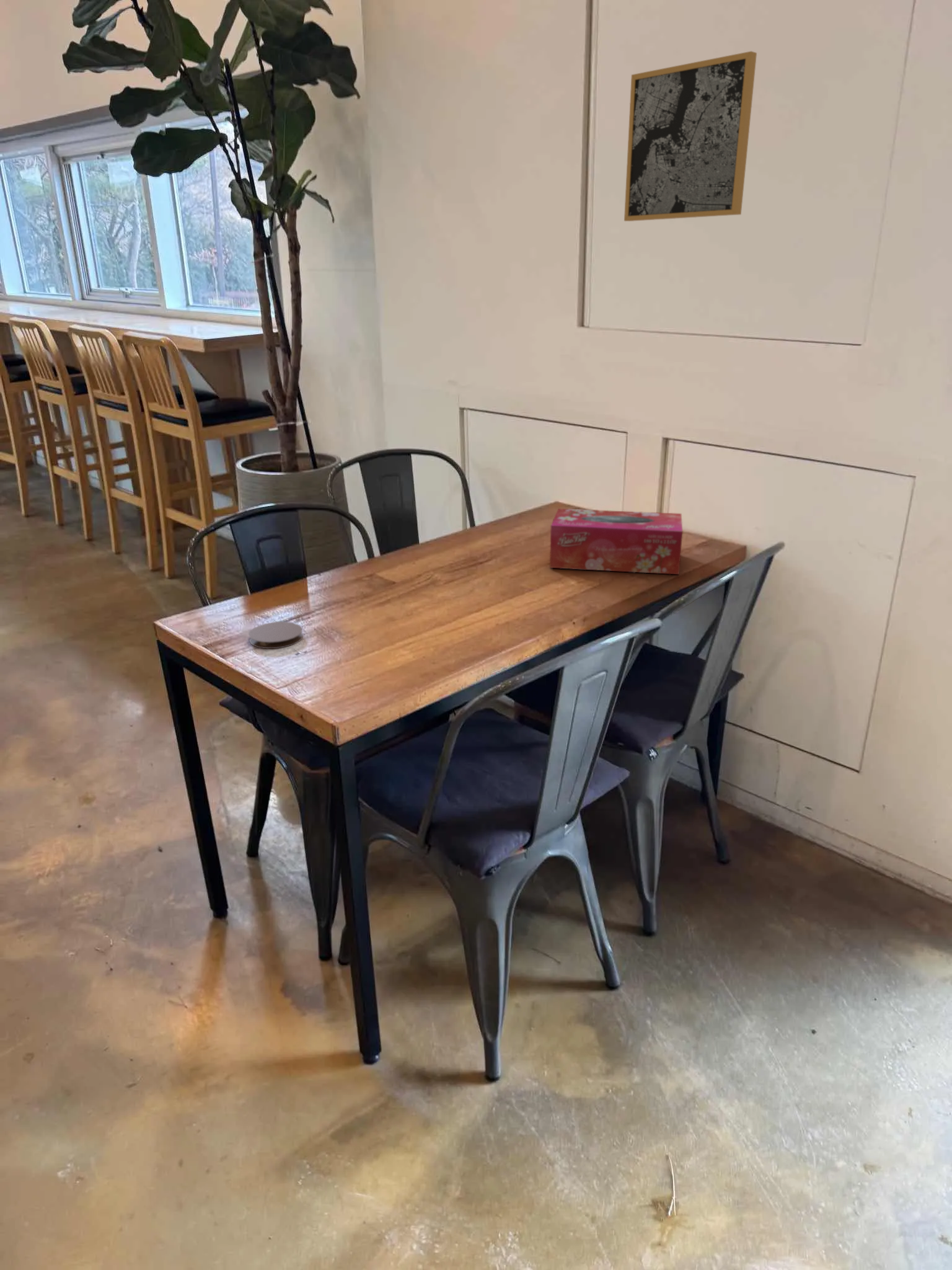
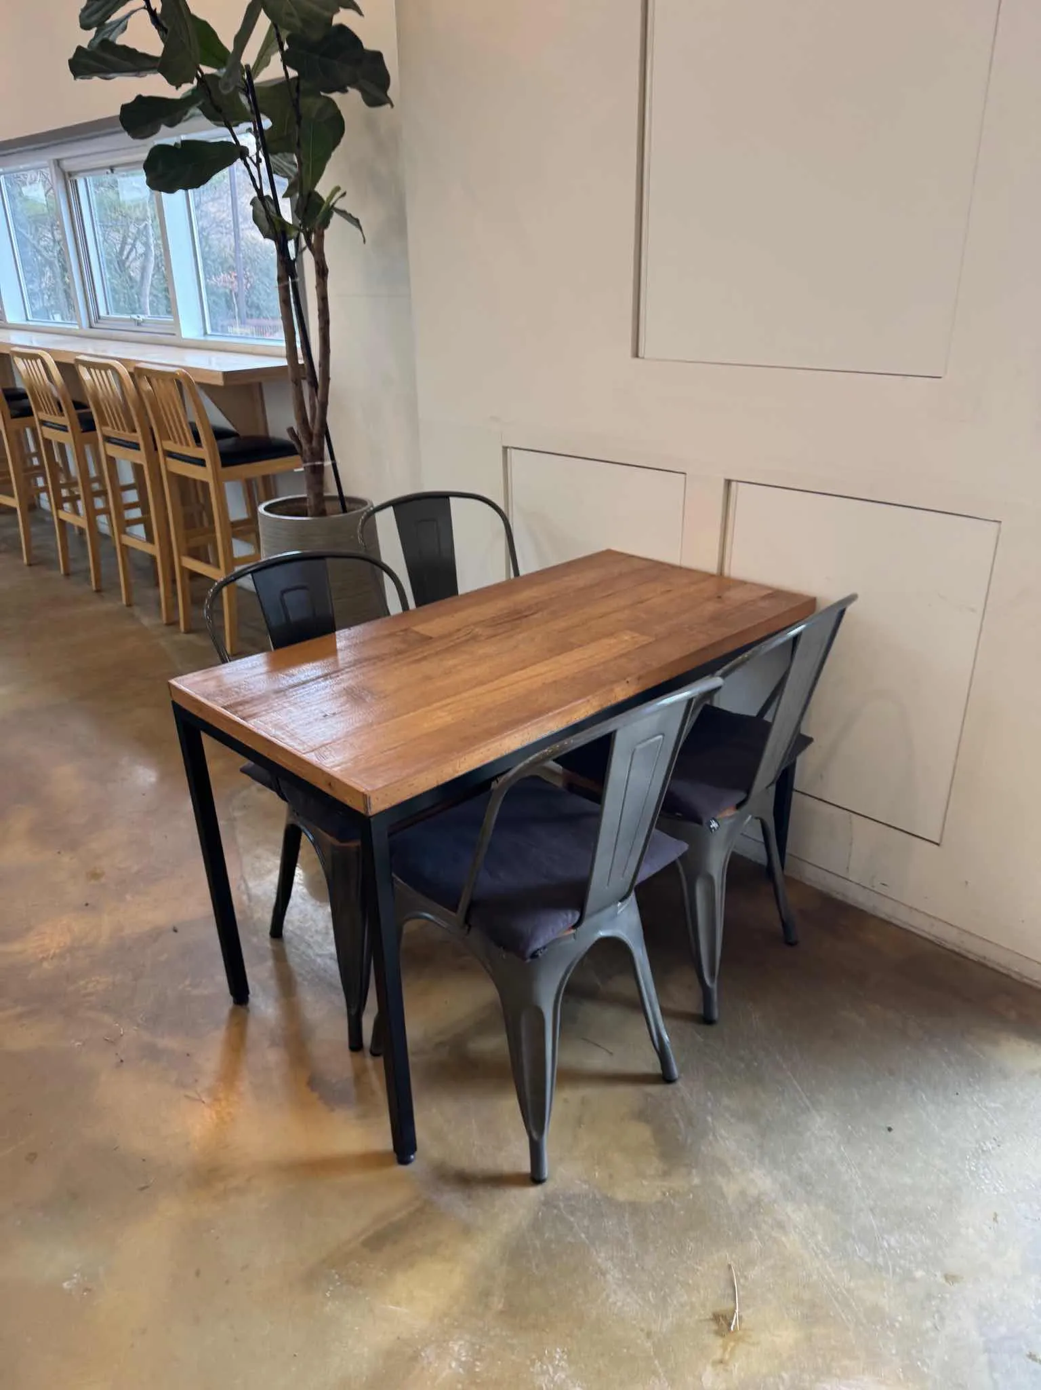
- coaster (276, 635)
- tissue box (616, 540)
- wall art (685, 143)
